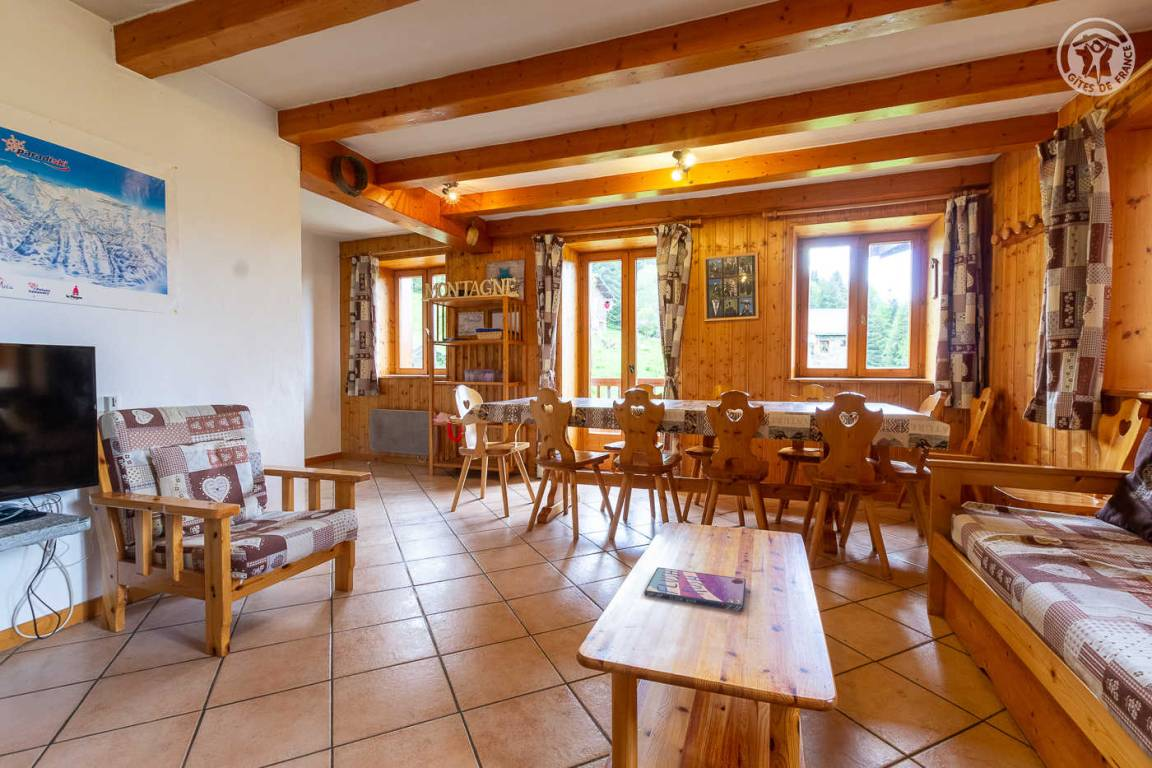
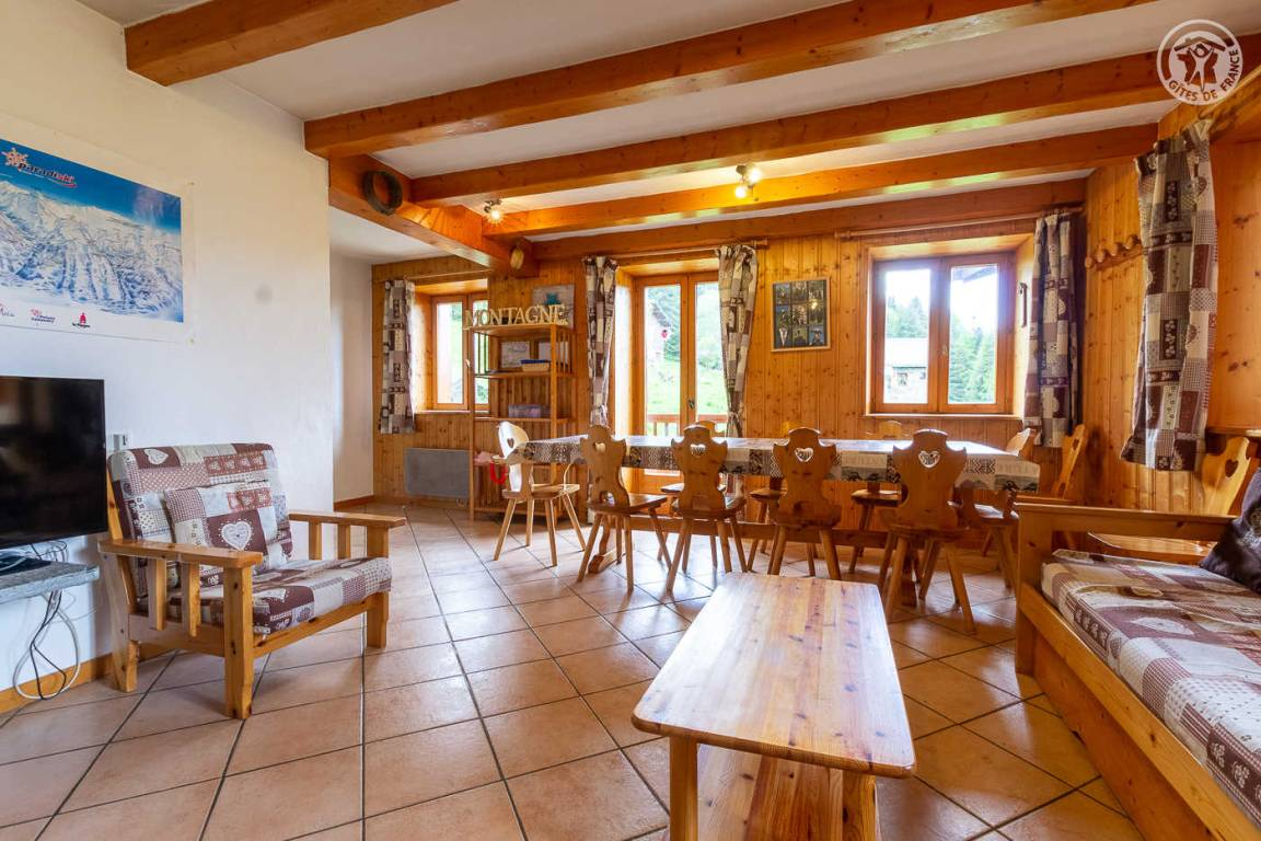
- video game case (696, 587)
